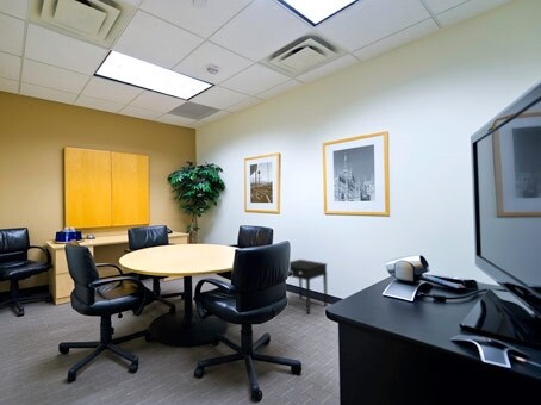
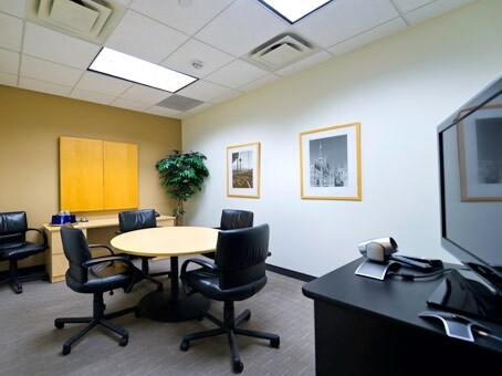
- side table (301, 286)
